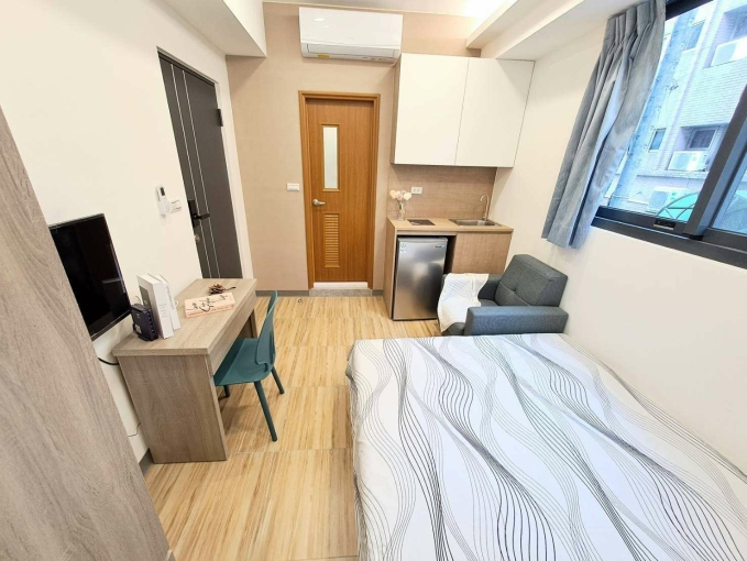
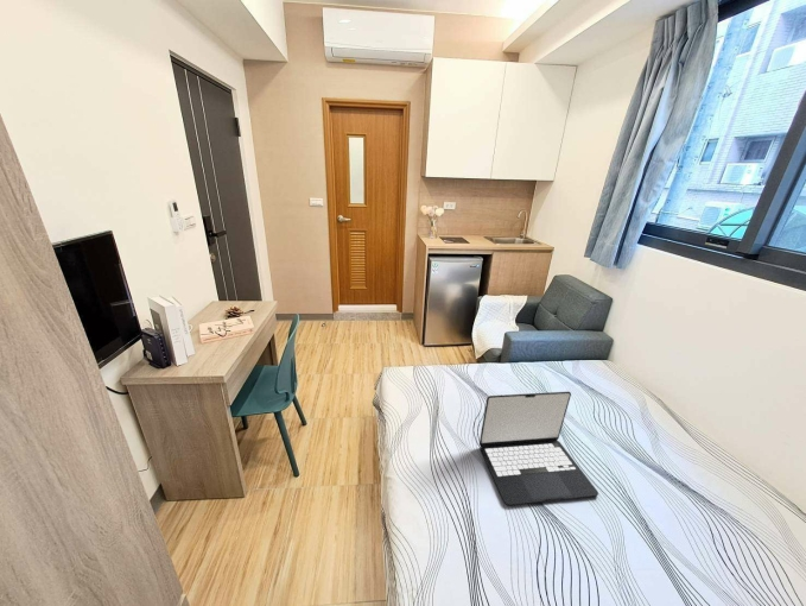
+ laptop (540, 444)
